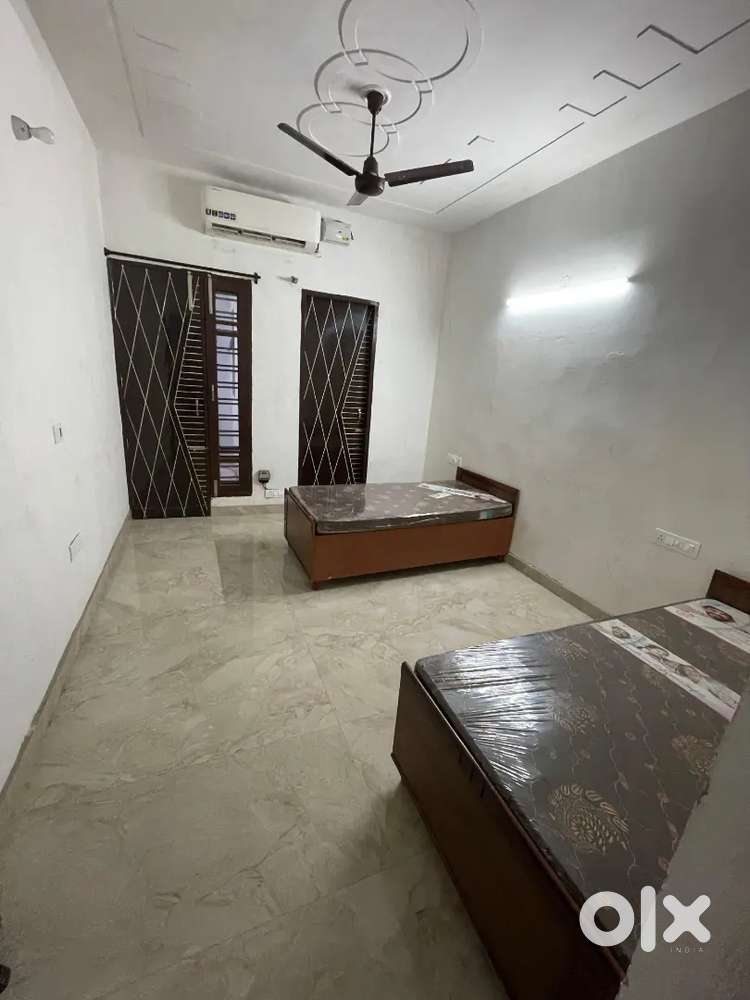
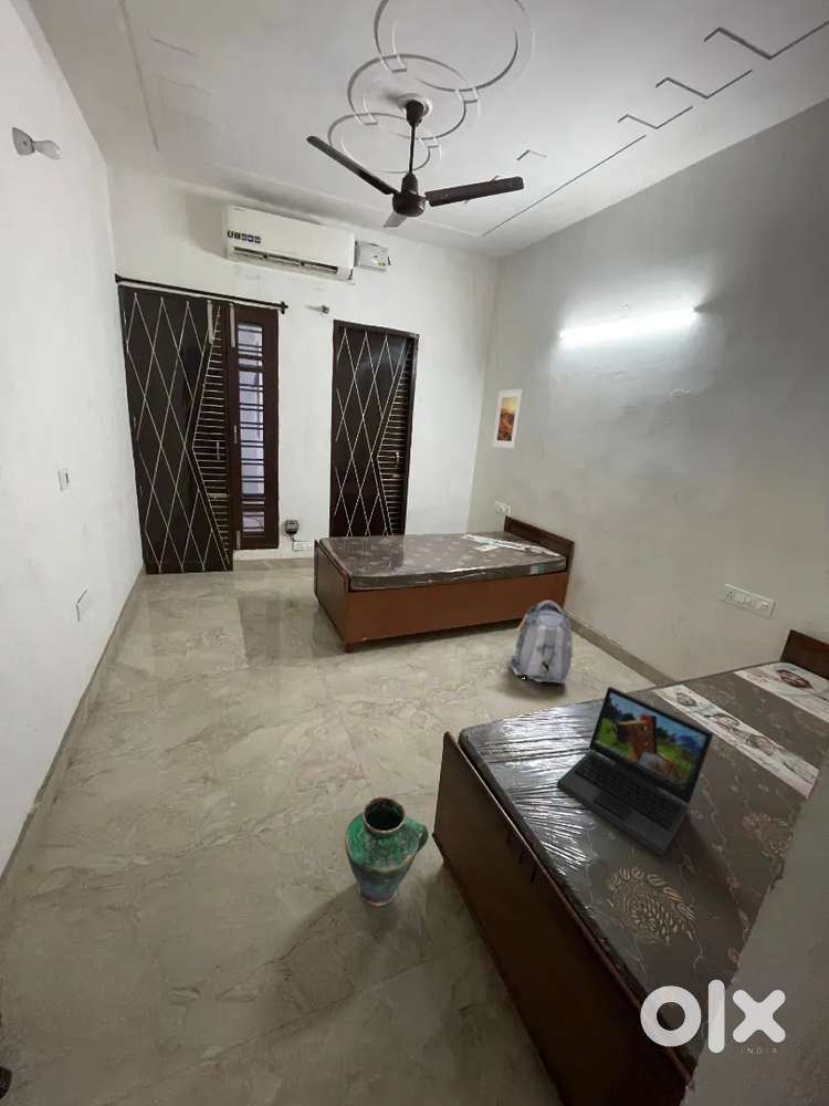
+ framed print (506, 419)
+ vase (387, 848)
+ laptop (633, 759)
+ backpack (545, 637)
